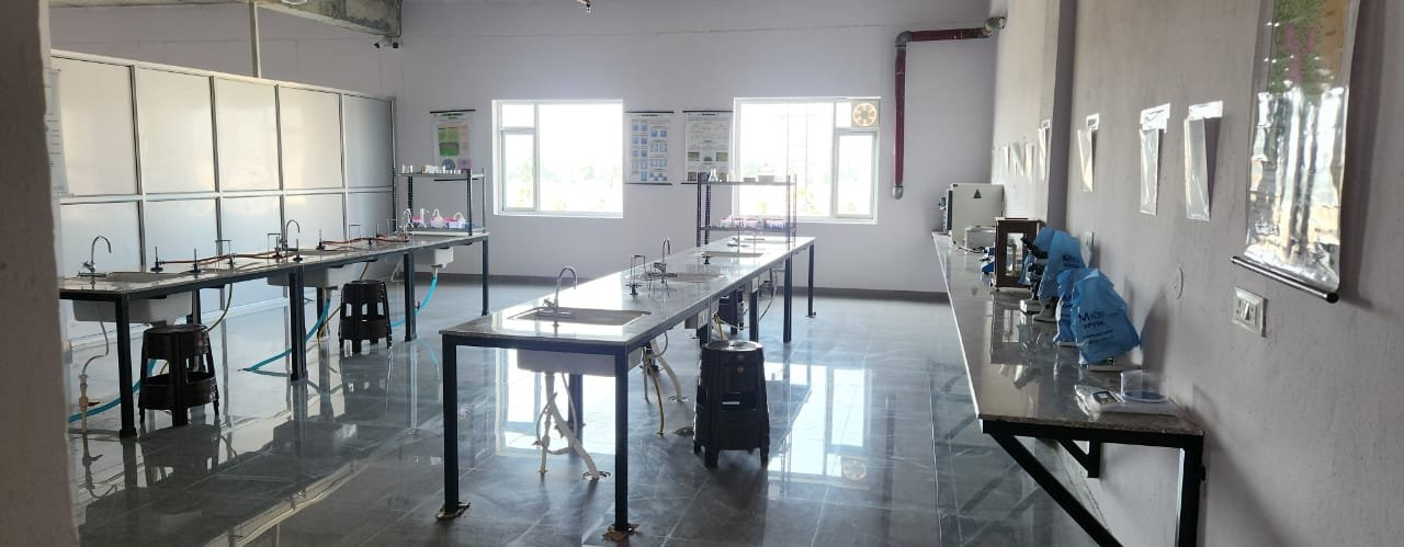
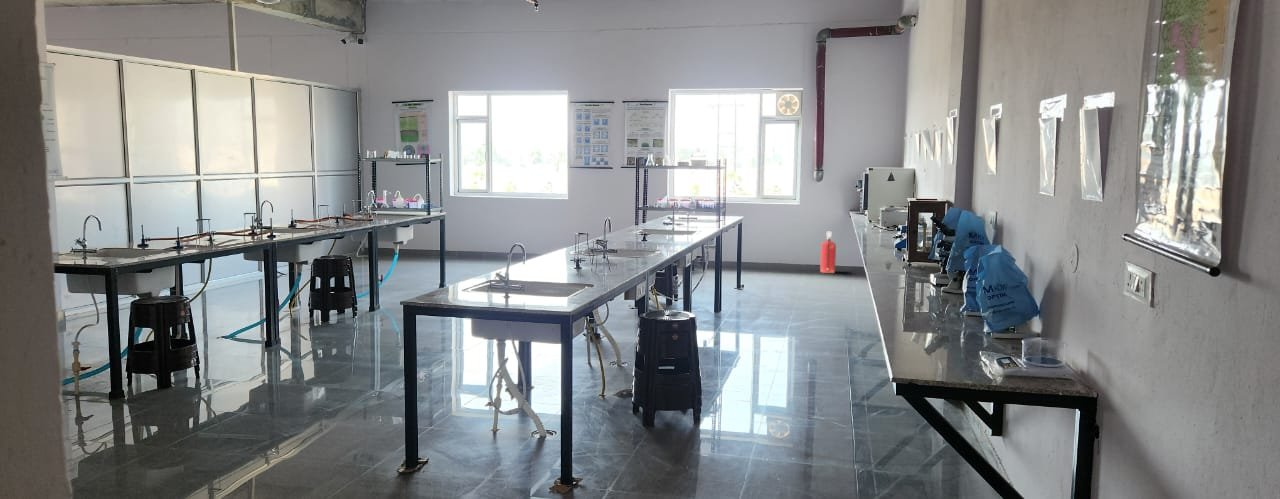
+ fire extinguisher (828, 252)
